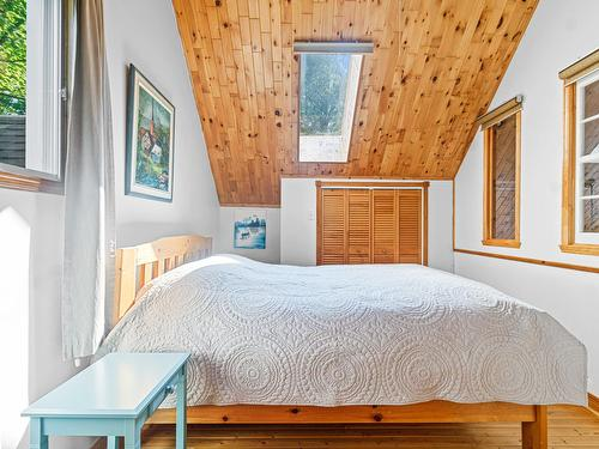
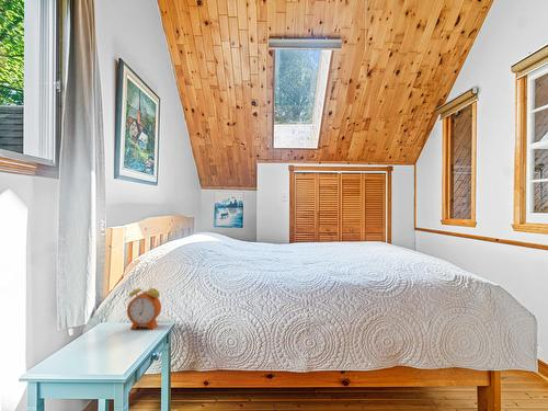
+ alarm clock (144, 304)
